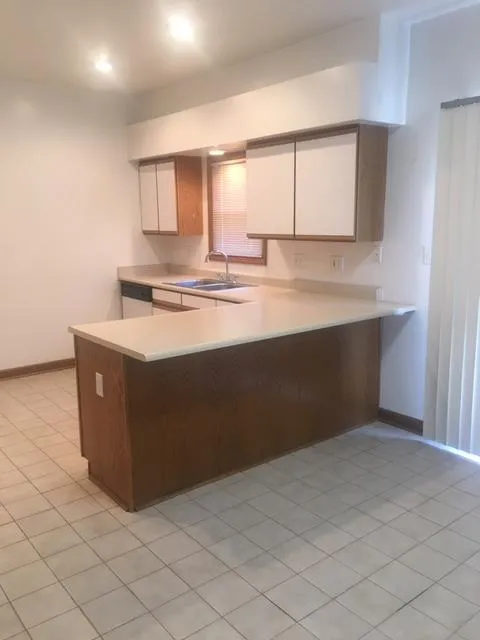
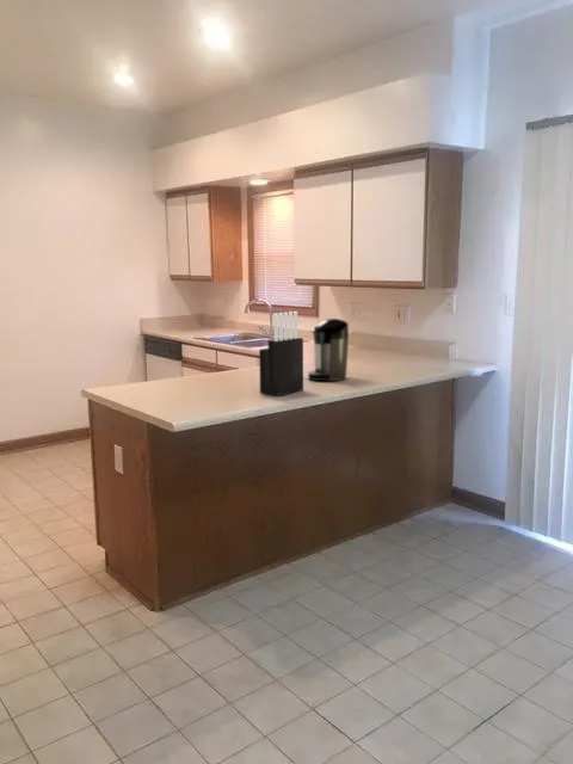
+ knife block (279, 352)
+ coffee maker (325, 346)
